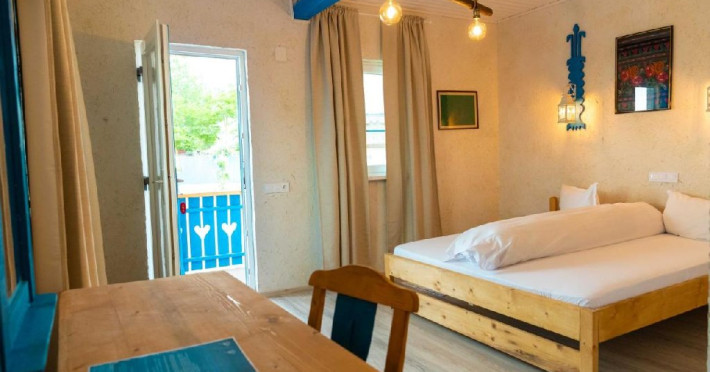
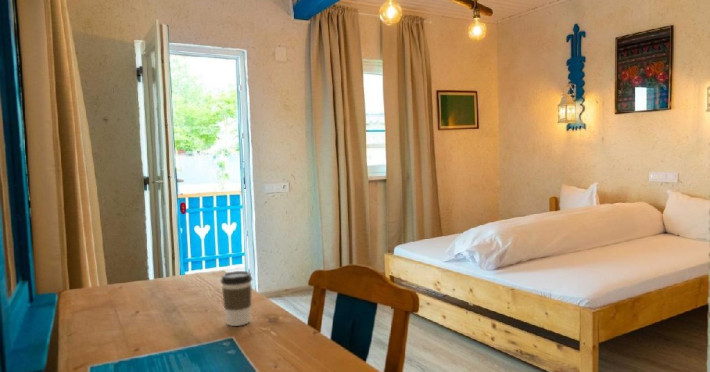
+ coffee cup (237, 298)
